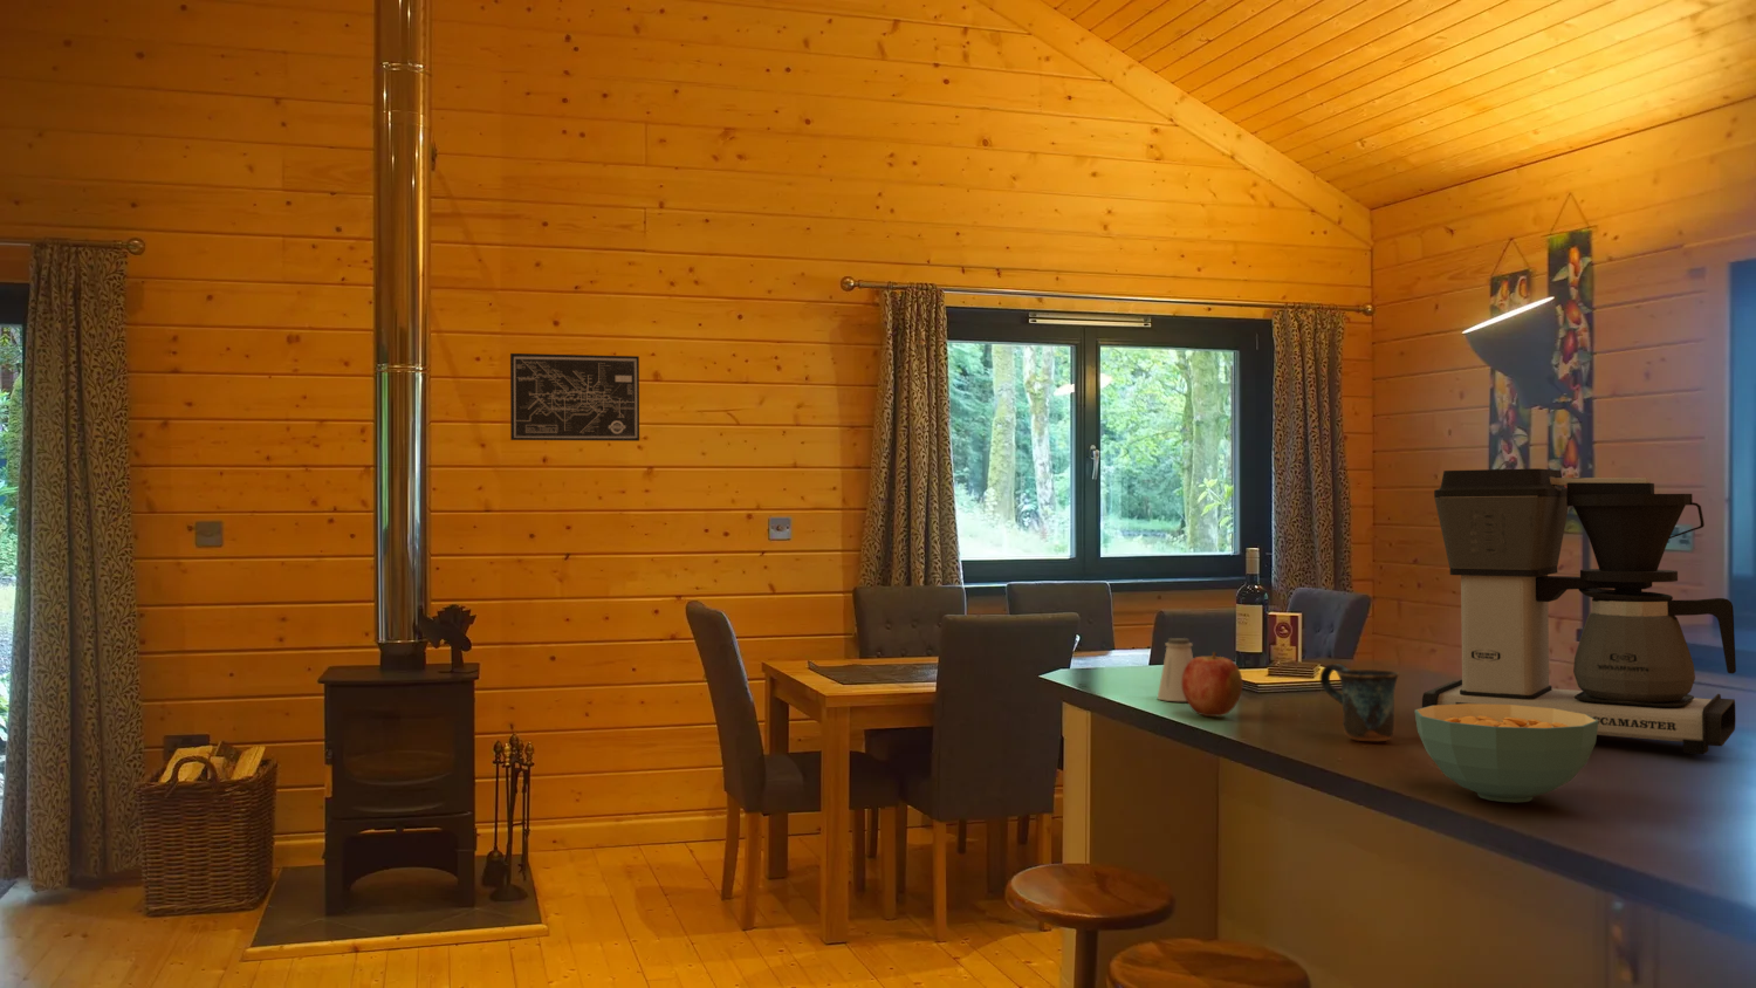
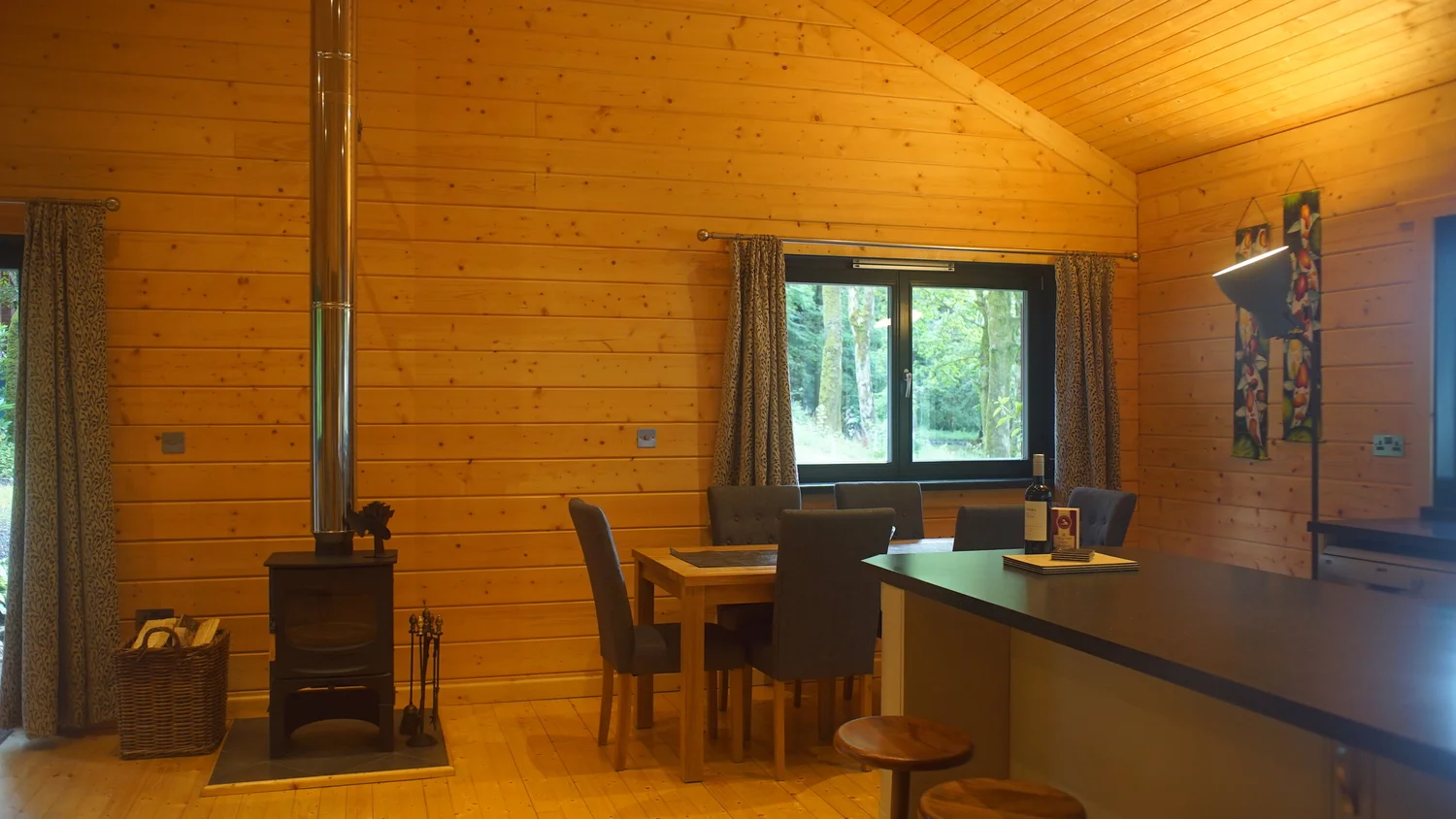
- saltshaker (1178, 668)
- wall art (575, 397)
- apple (1212, 683)
- coffee maker (1581, 592)
- mug (1363, 701)
- cereal bowl (1504, 755)
